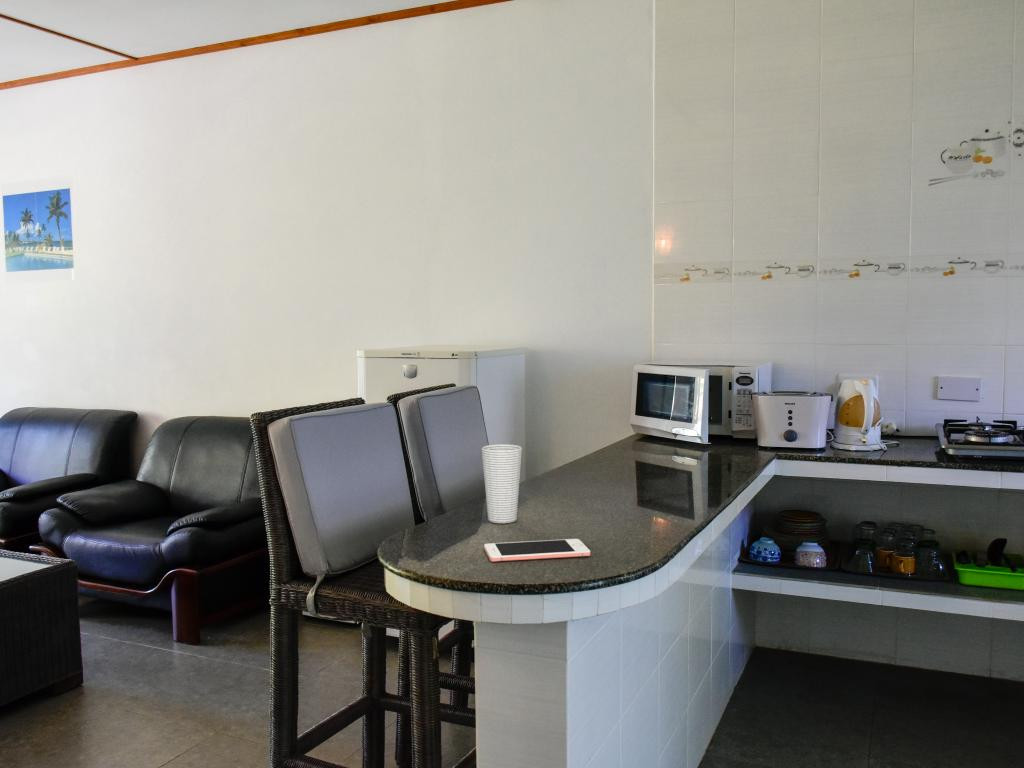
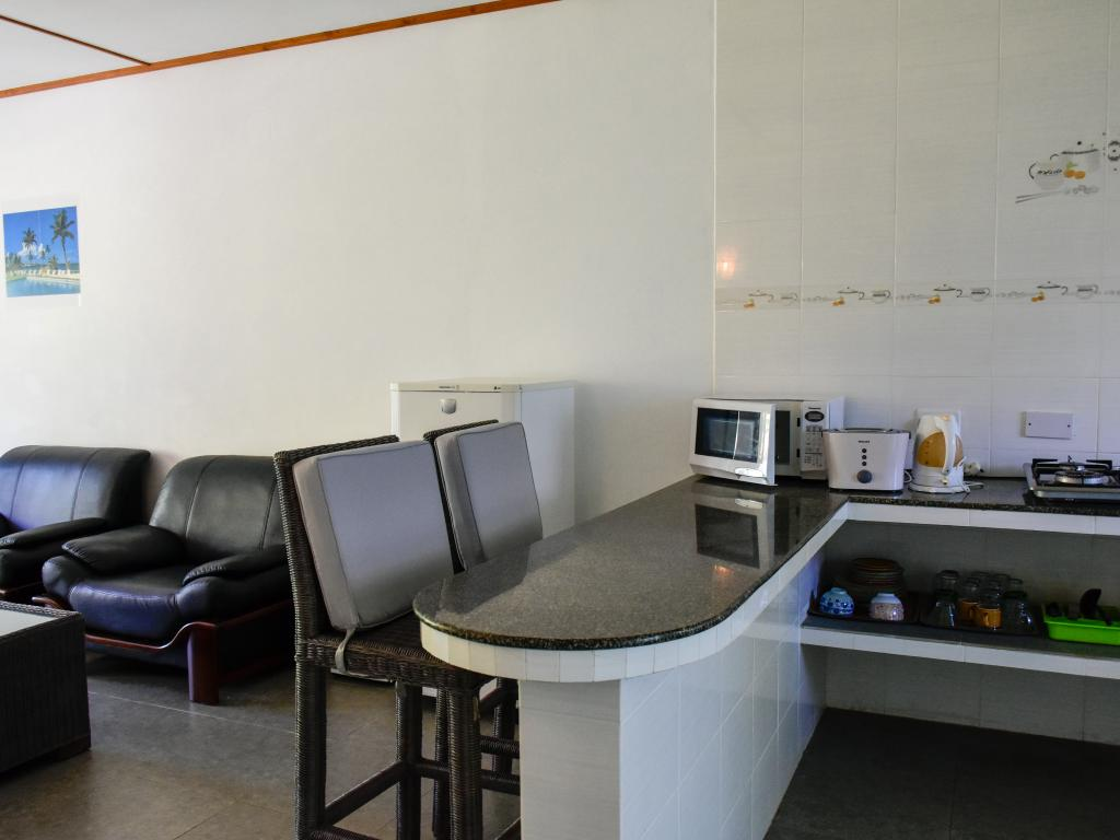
- cup (502, 483)
- cell phone (536, 549)
